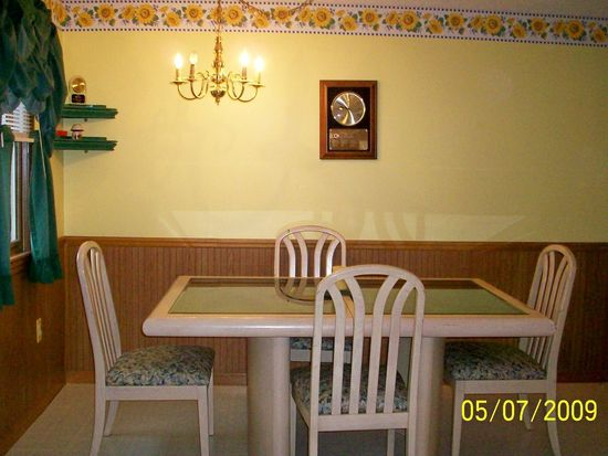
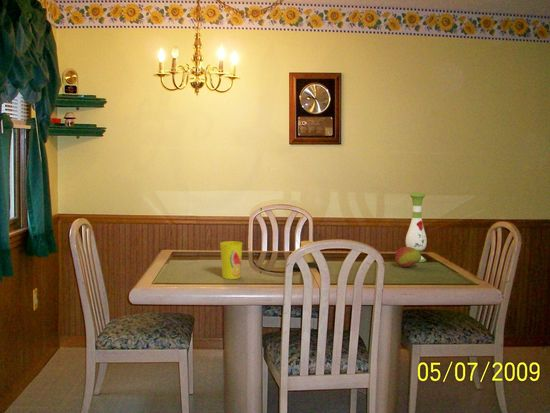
+ fruit (406, 256)
+ vase (416, 226)
+ cup (231, 260)
